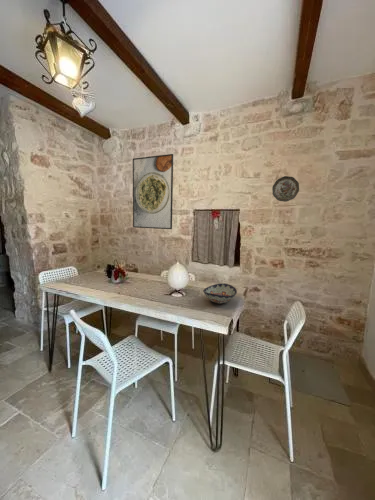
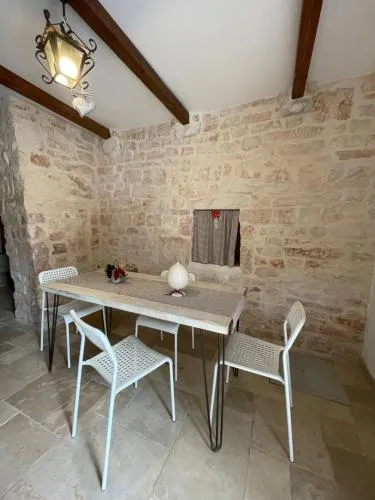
- decorative bowl (219, 294)
- decorative plate (285, 189)
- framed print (151, 193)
